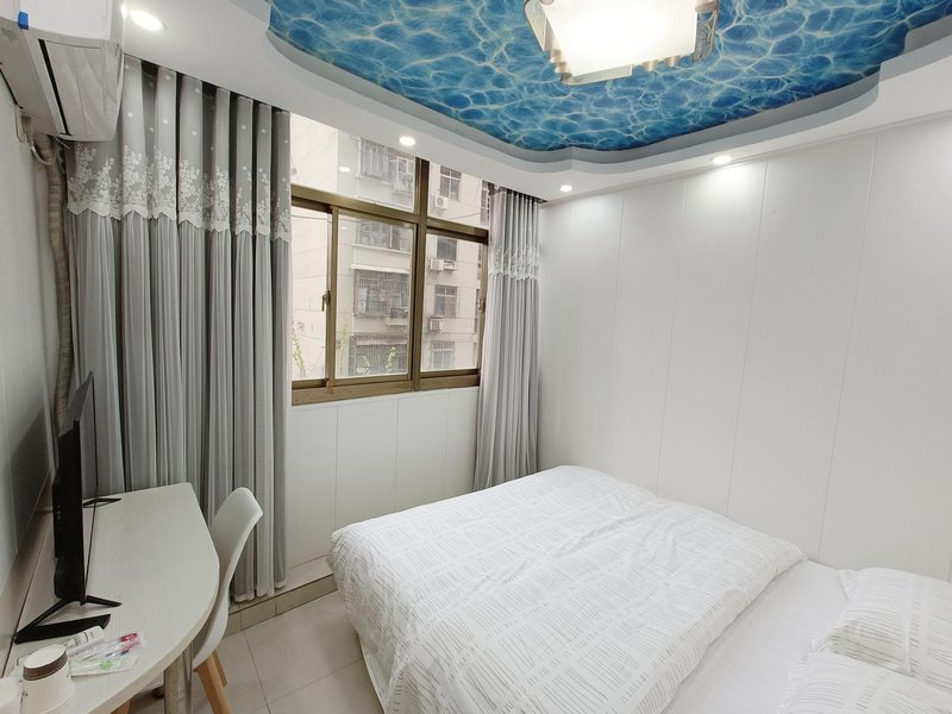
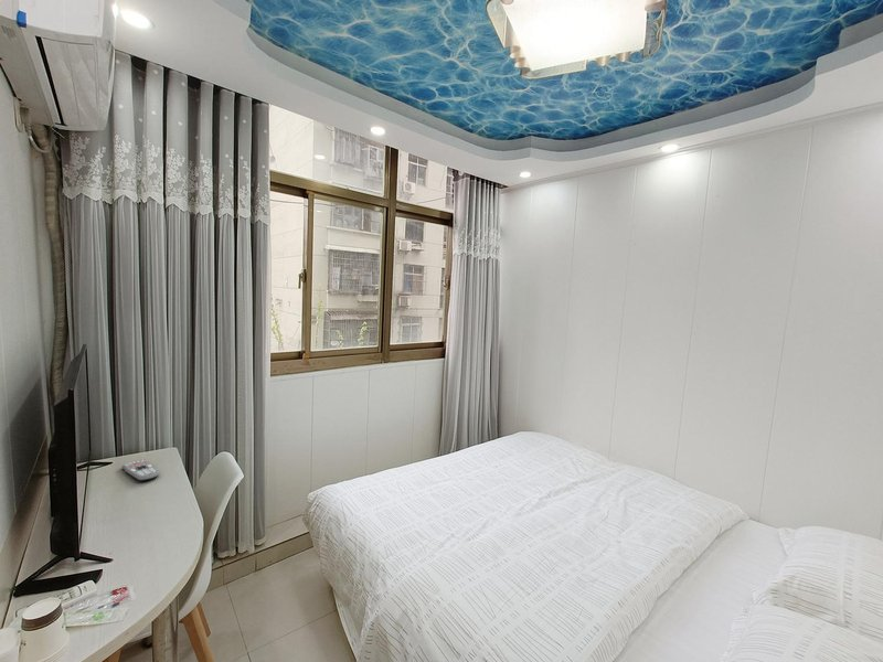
+ remote control (141, 470)
